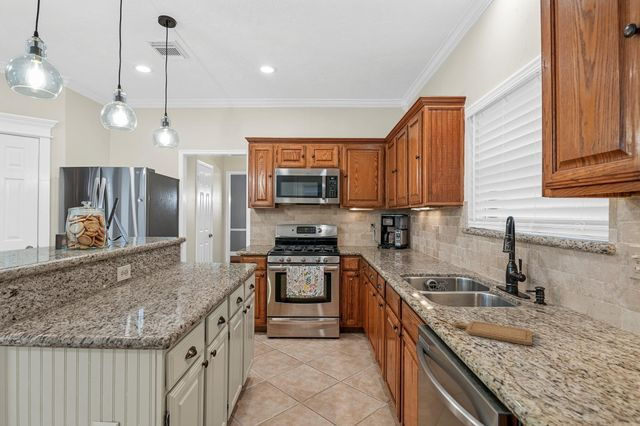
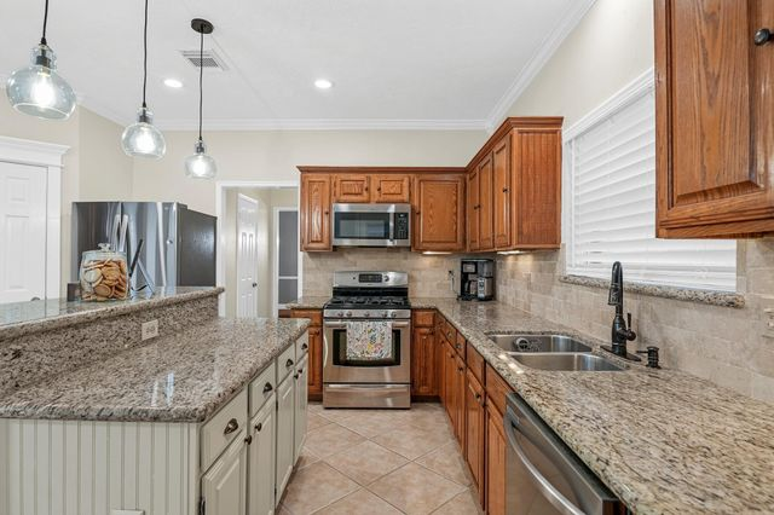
- chopping board (490, 330)
